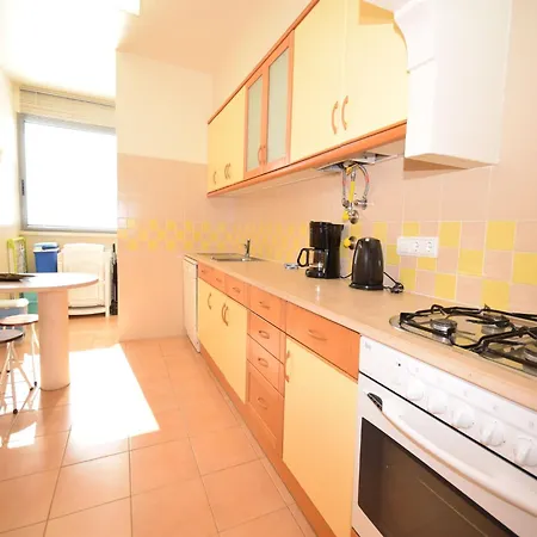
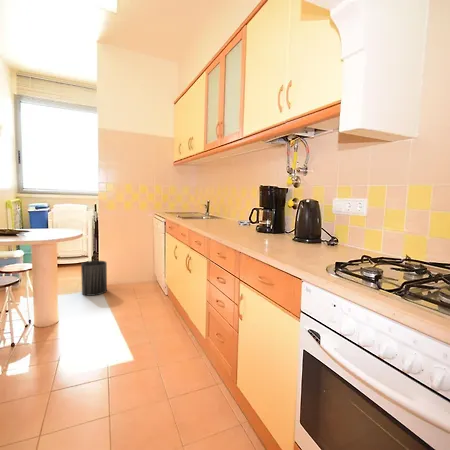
+ trash can (94, 277)
